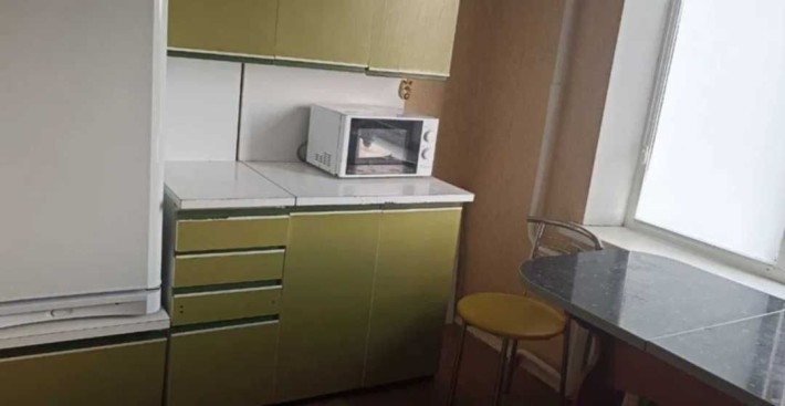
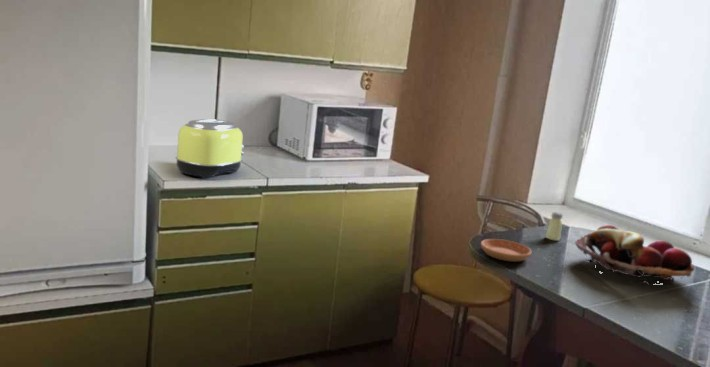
+ saucer (505, 250)
+ toaster (212, 147)
+ fruit basket (633, 252)
+ saltshaker (555, 225)
